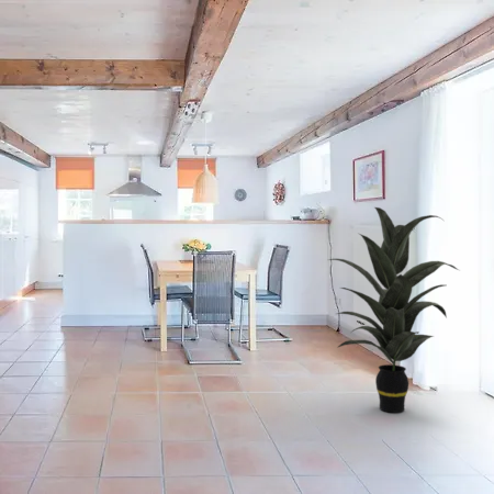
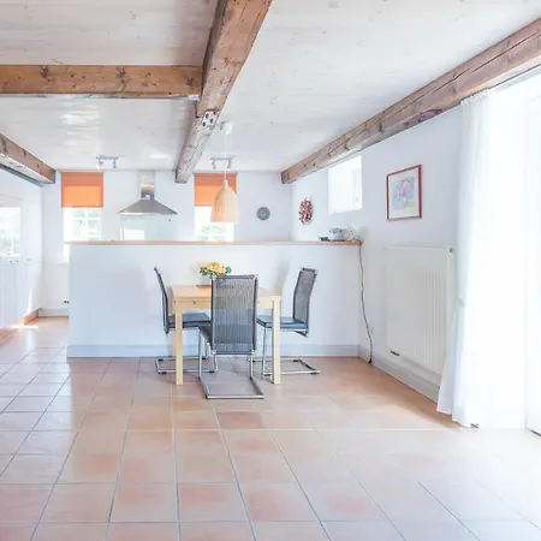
- indoor plant (391, 306)
